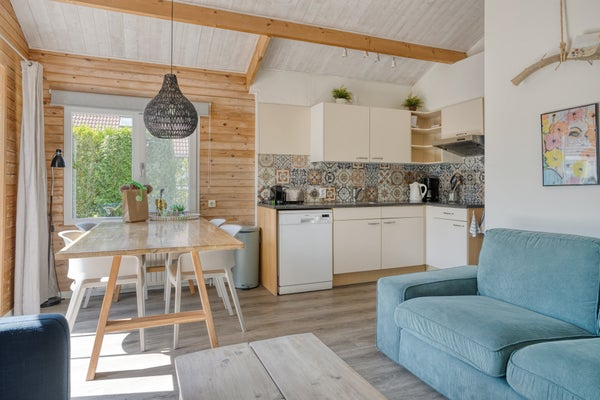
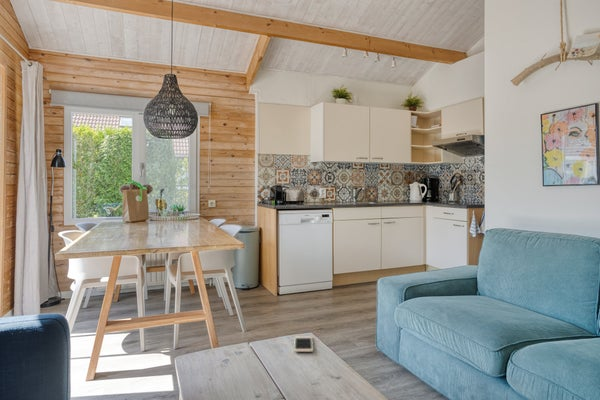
+ cell phone (303, 343)
